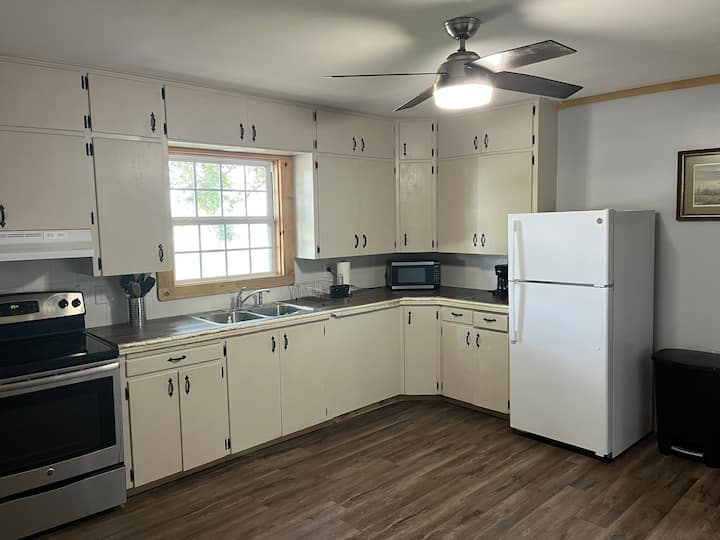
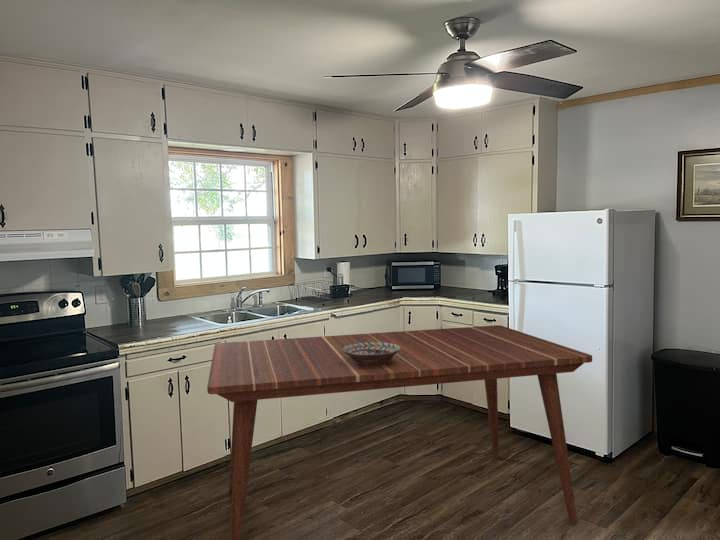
+ decorative bowl (371, 354)
+ dining table (384, 388)
